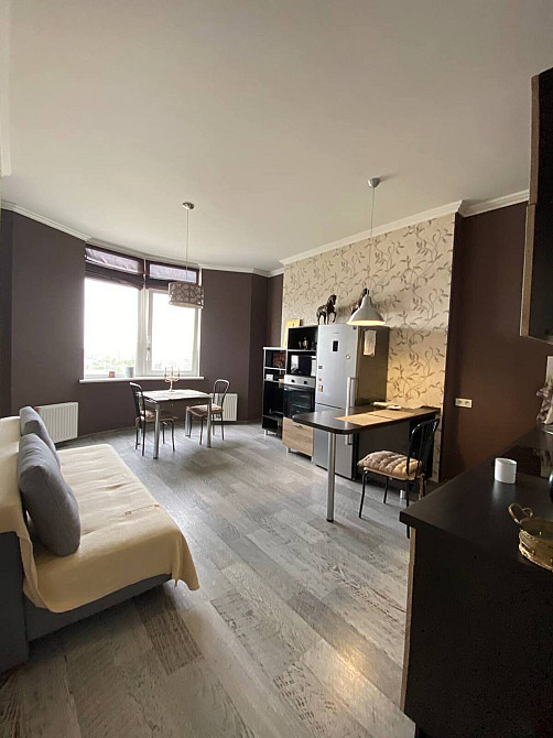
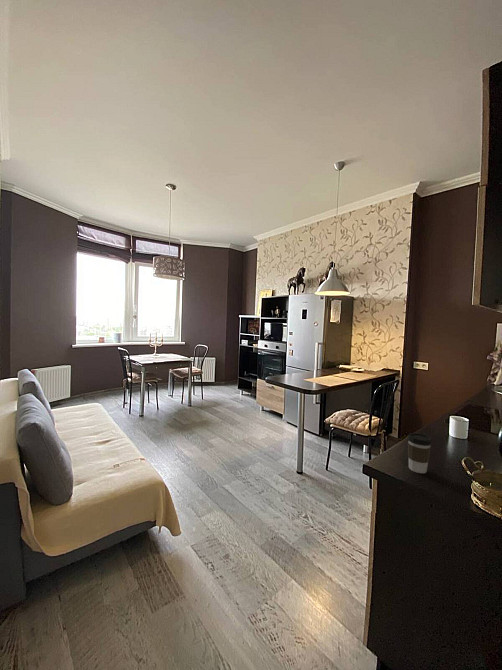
+ coffee cup (418, 453)
